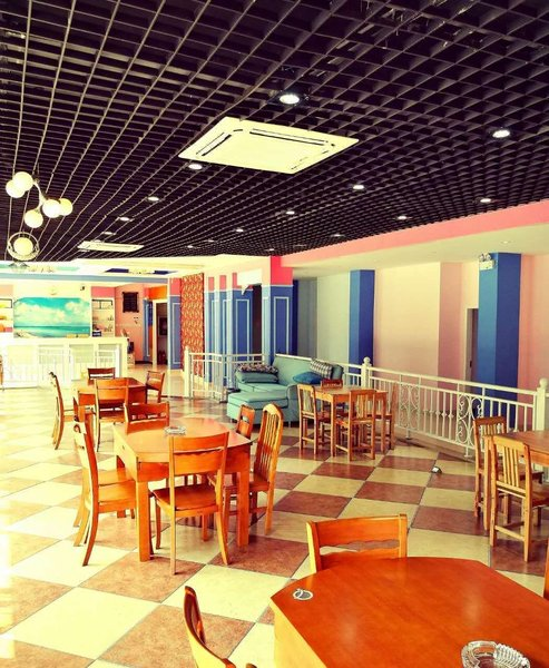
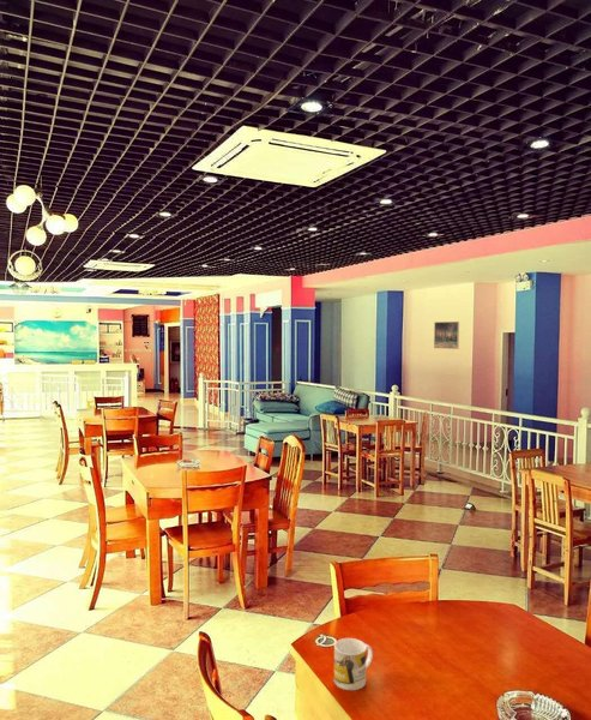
+ mug (355, 661)
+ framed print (446, 335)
